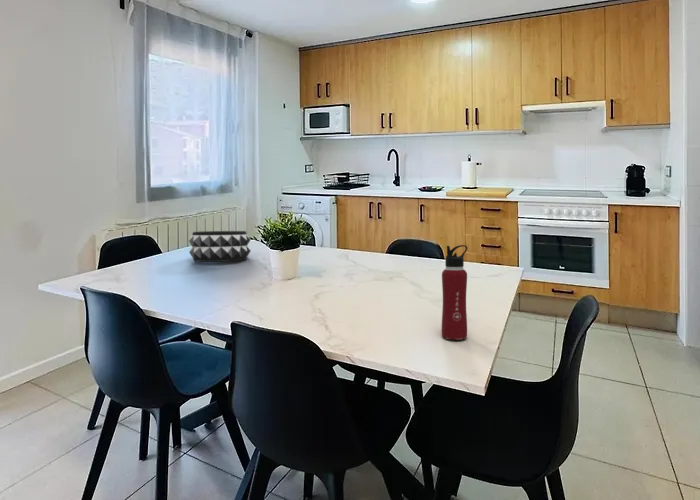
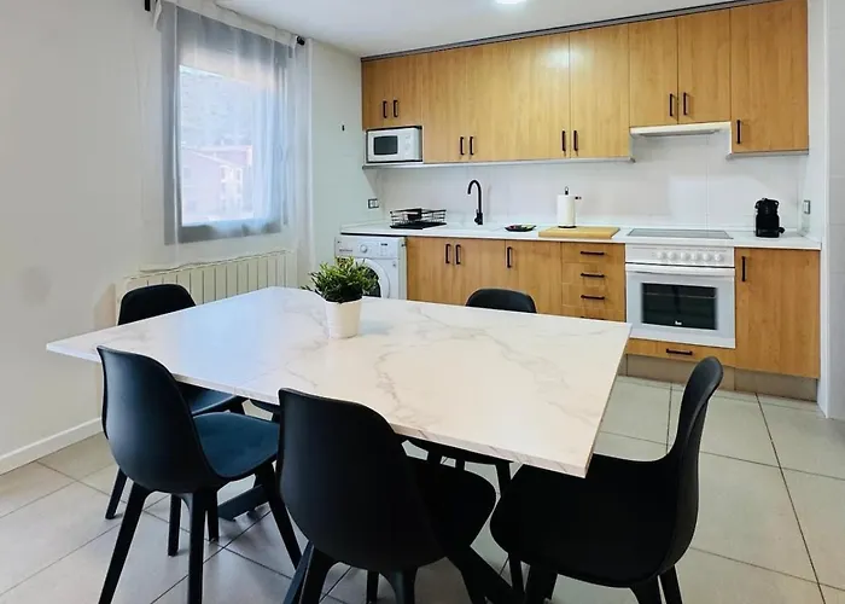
- water bottle (454, 291)
- decorative bowl (220, 245)
